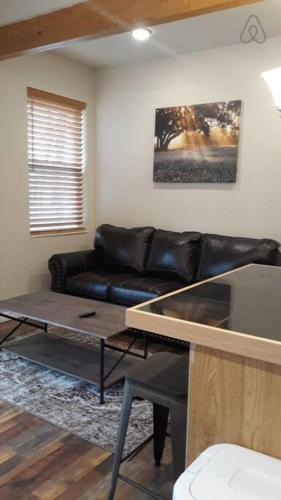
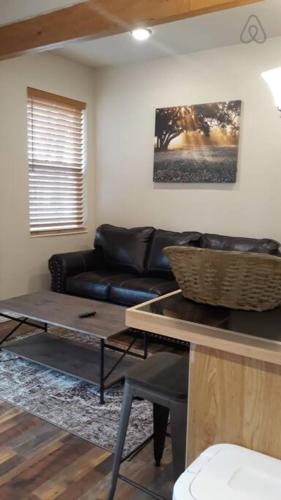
+ fruit basket (228, 272)
